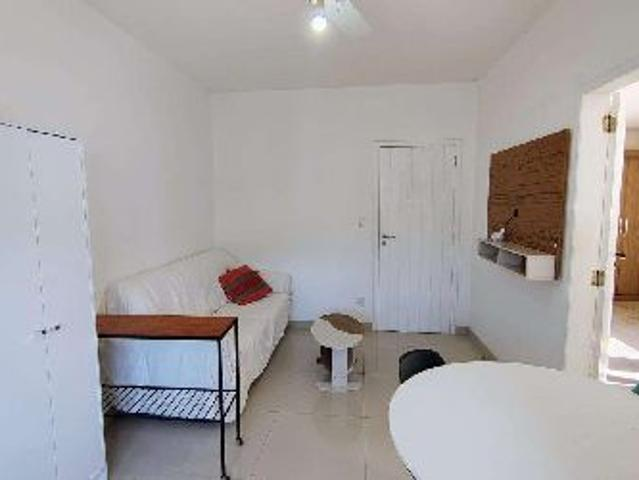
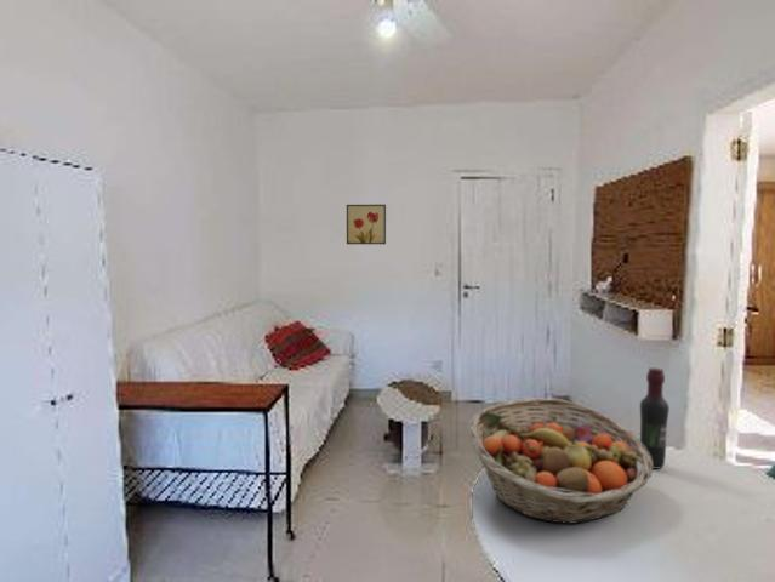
+ fruit basket (557, 455)
+ wall art (365, 224)
+ wine bottle (654, 417)
